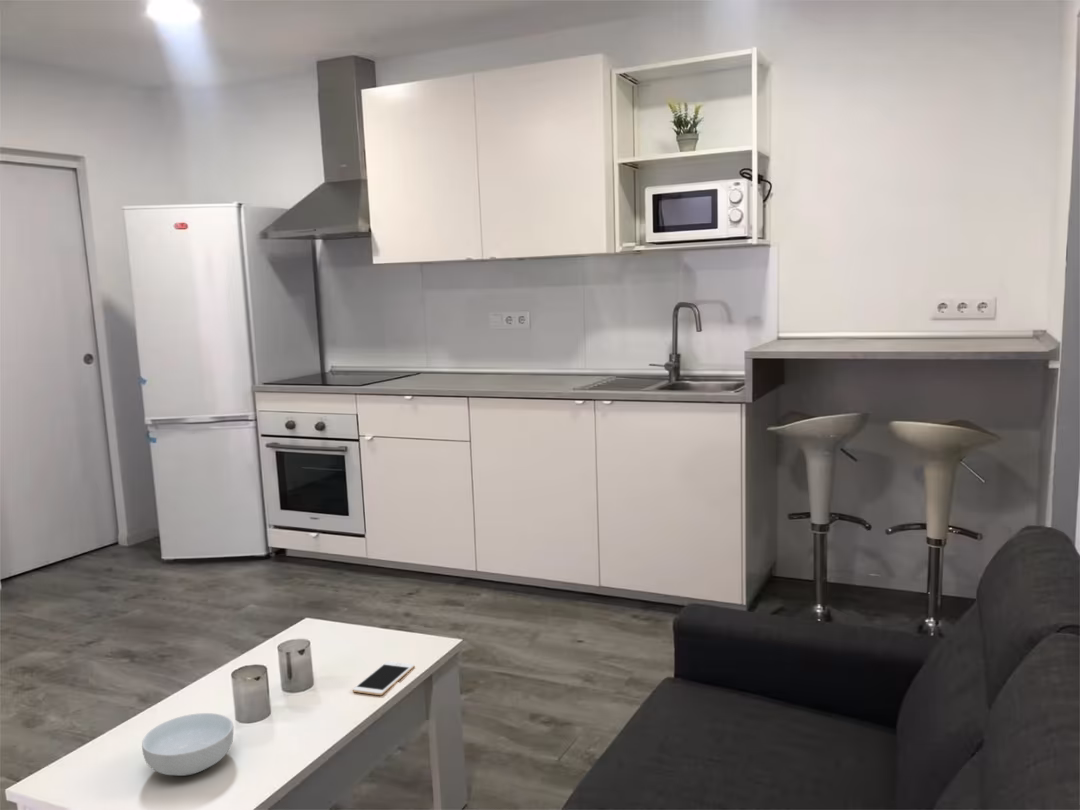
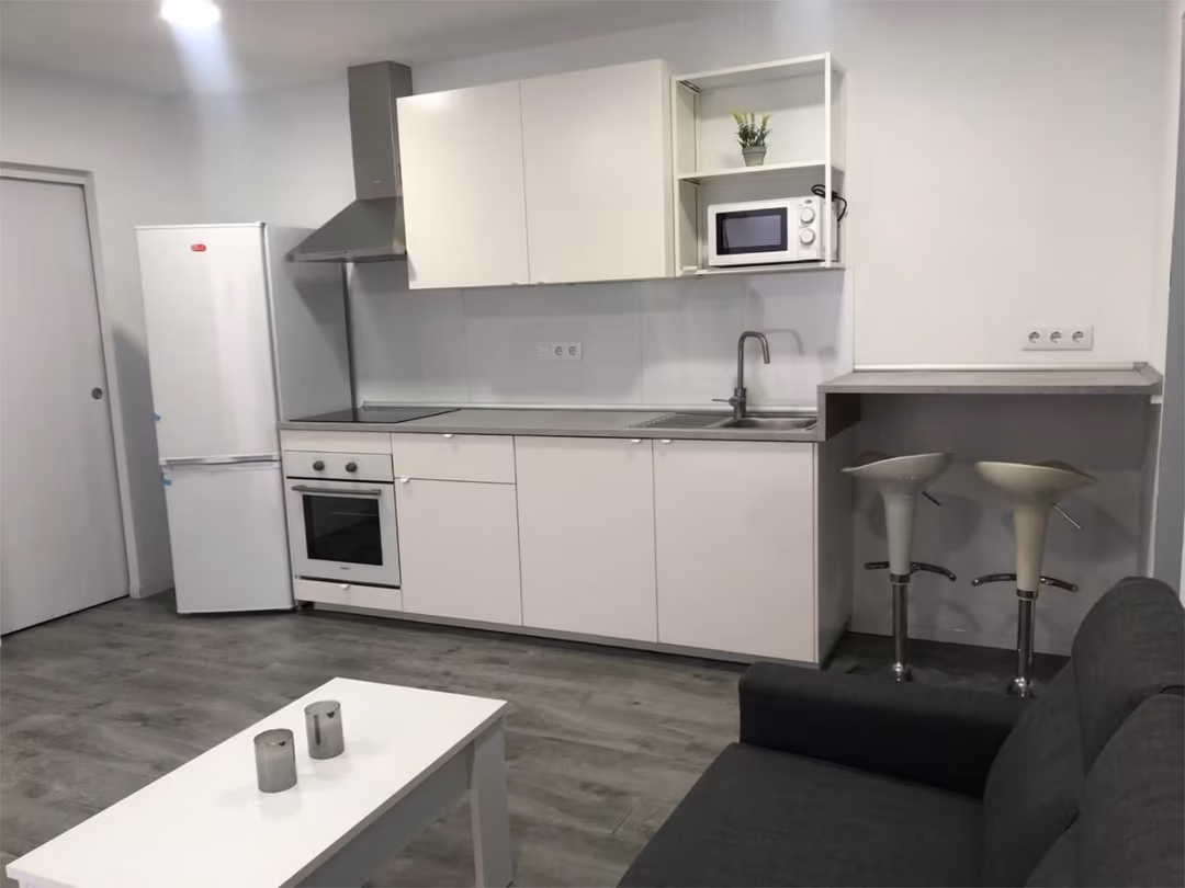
- cereal bowl (189, 748)
- cell phone (384, 677)
